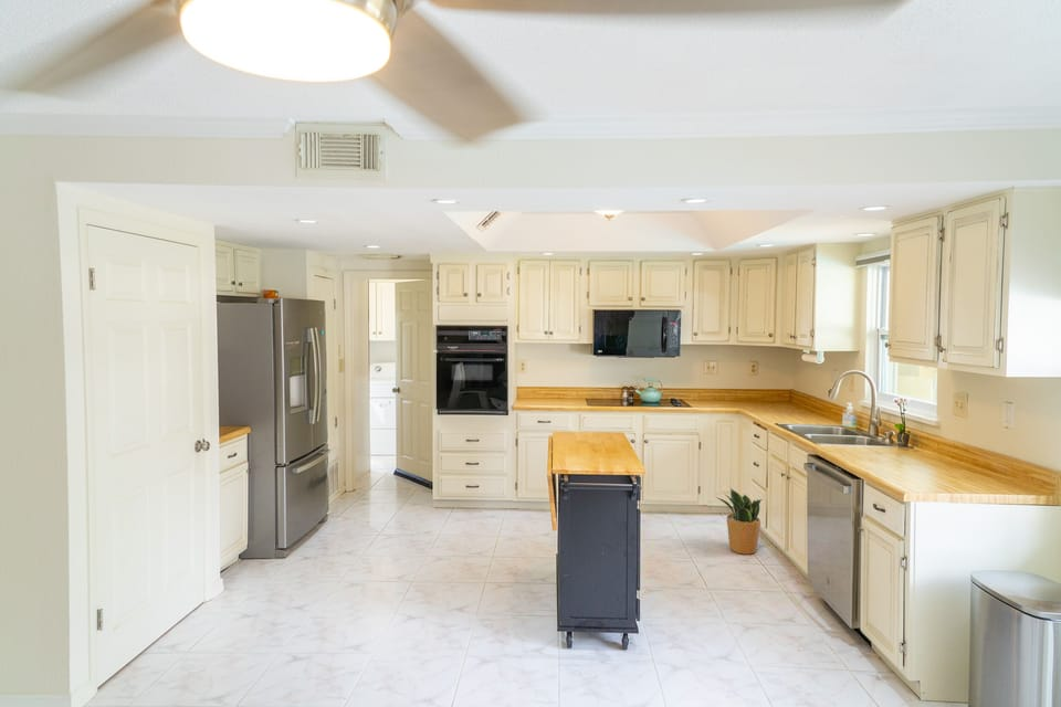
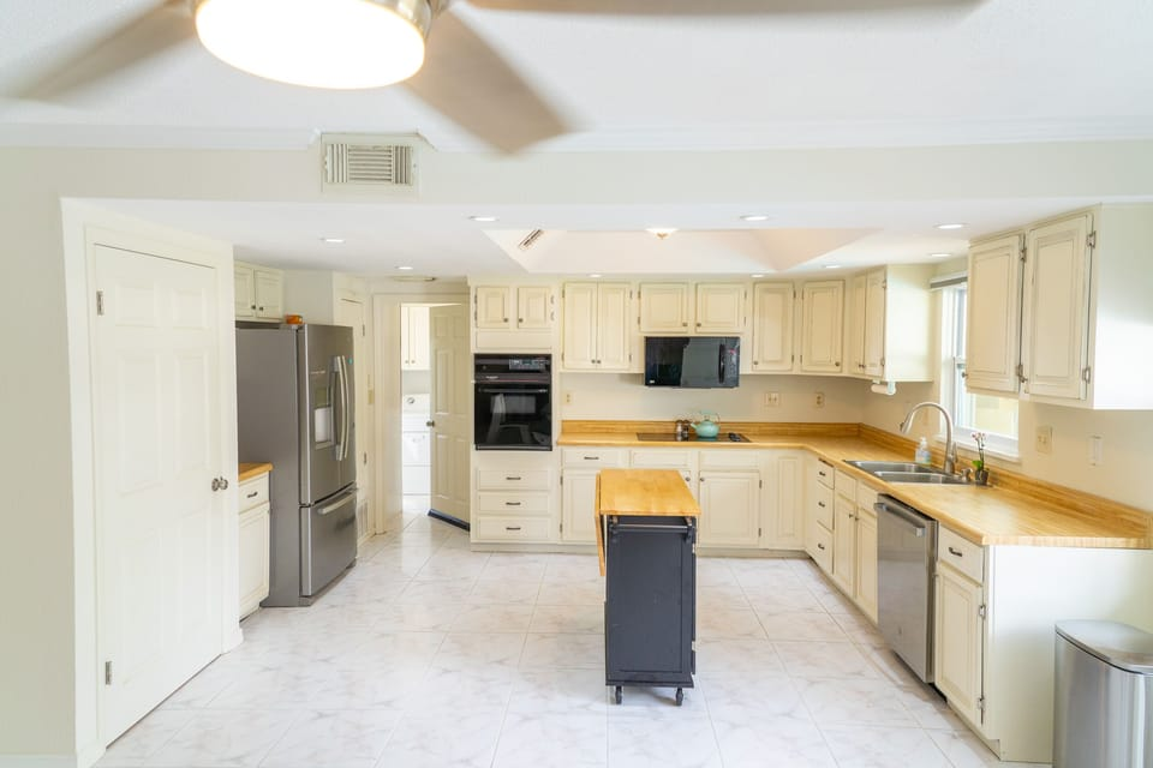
- potted plant (739, 523)
